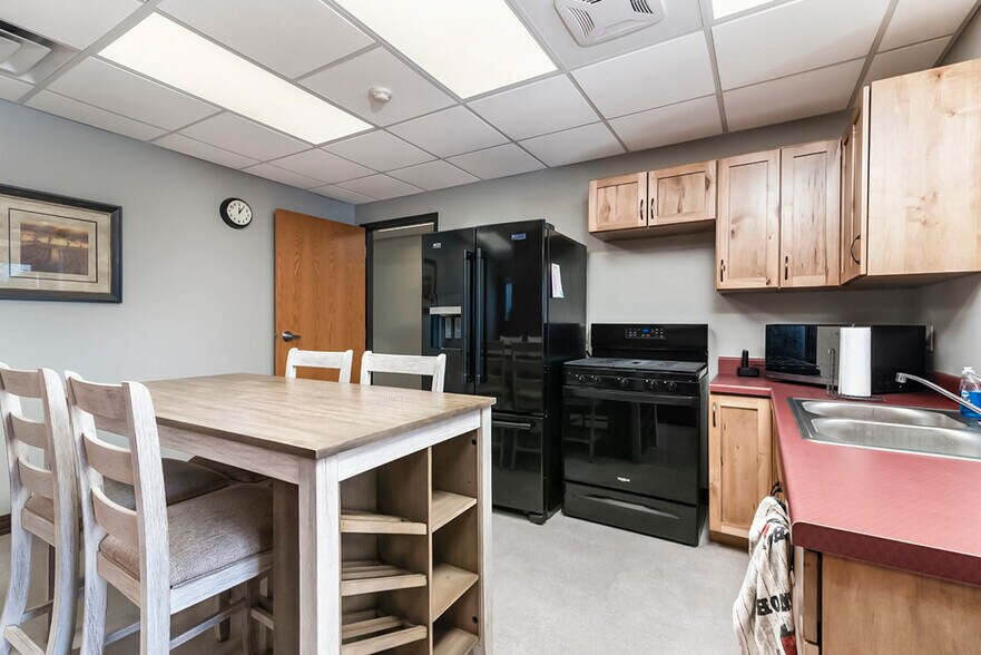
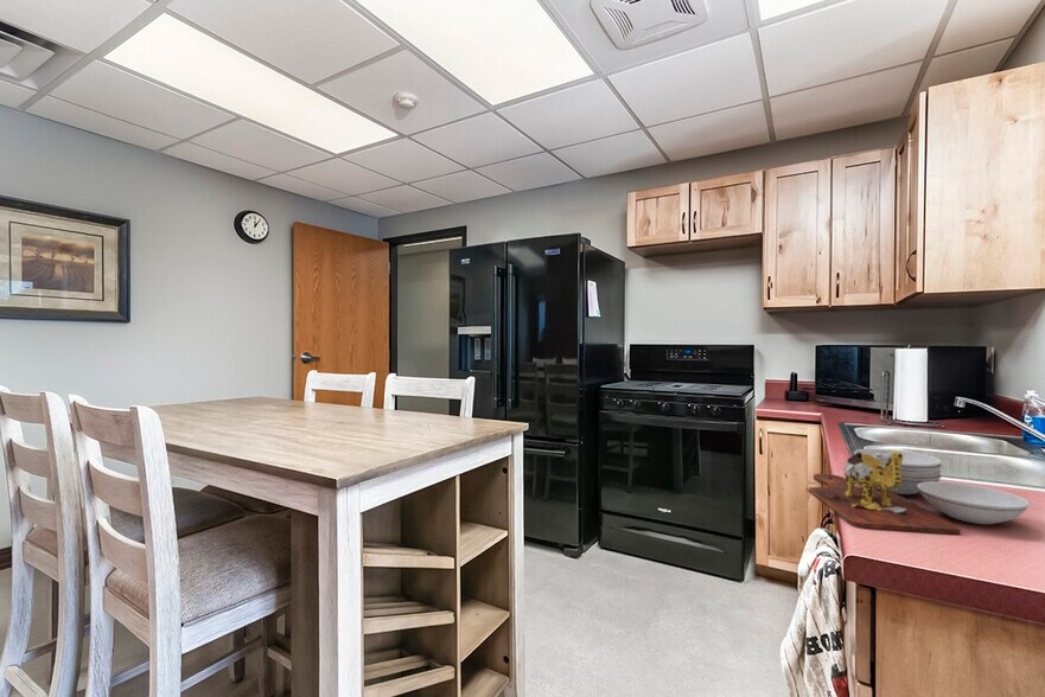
+ cutting board (901, 472)
